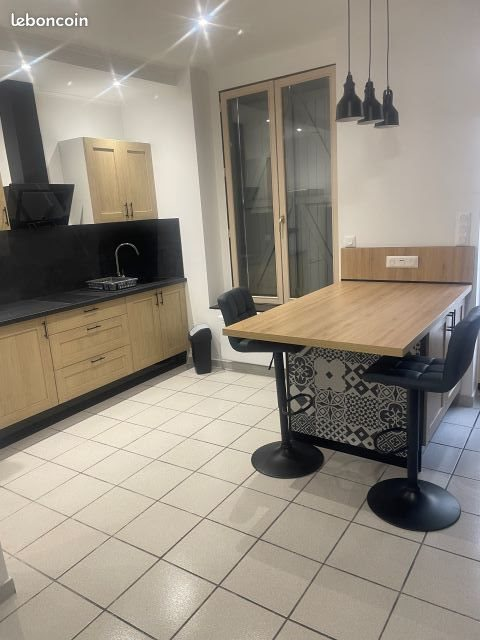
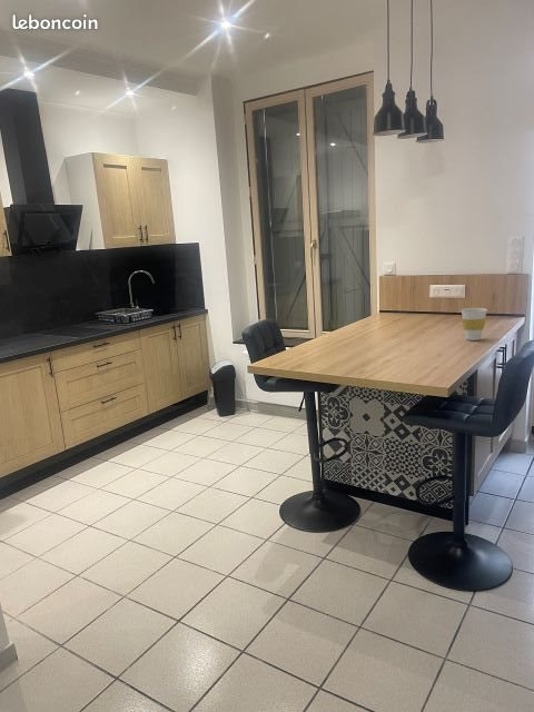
+ cup (473, 324)
